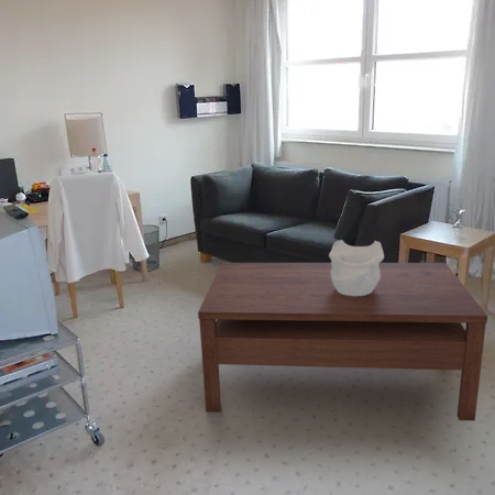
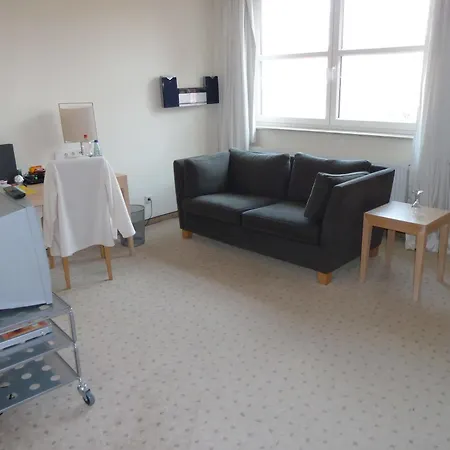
- decorative bowl (355, 267)
- coffee table (333, 332)
